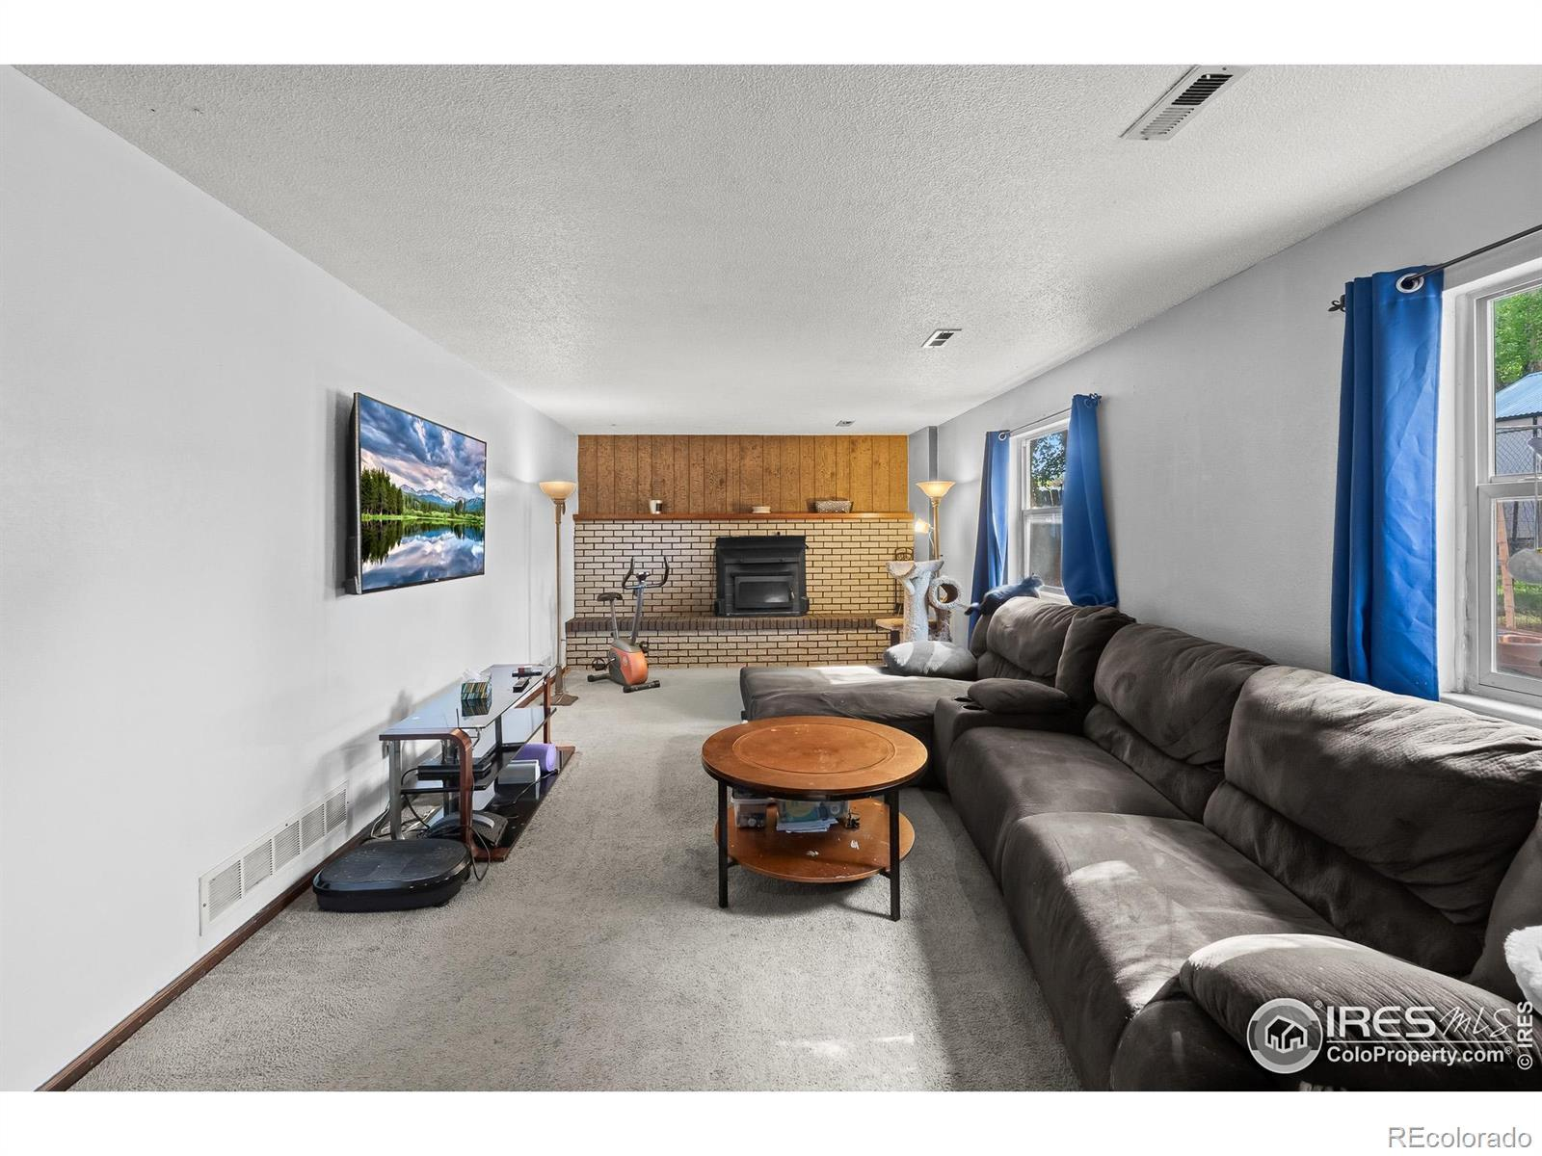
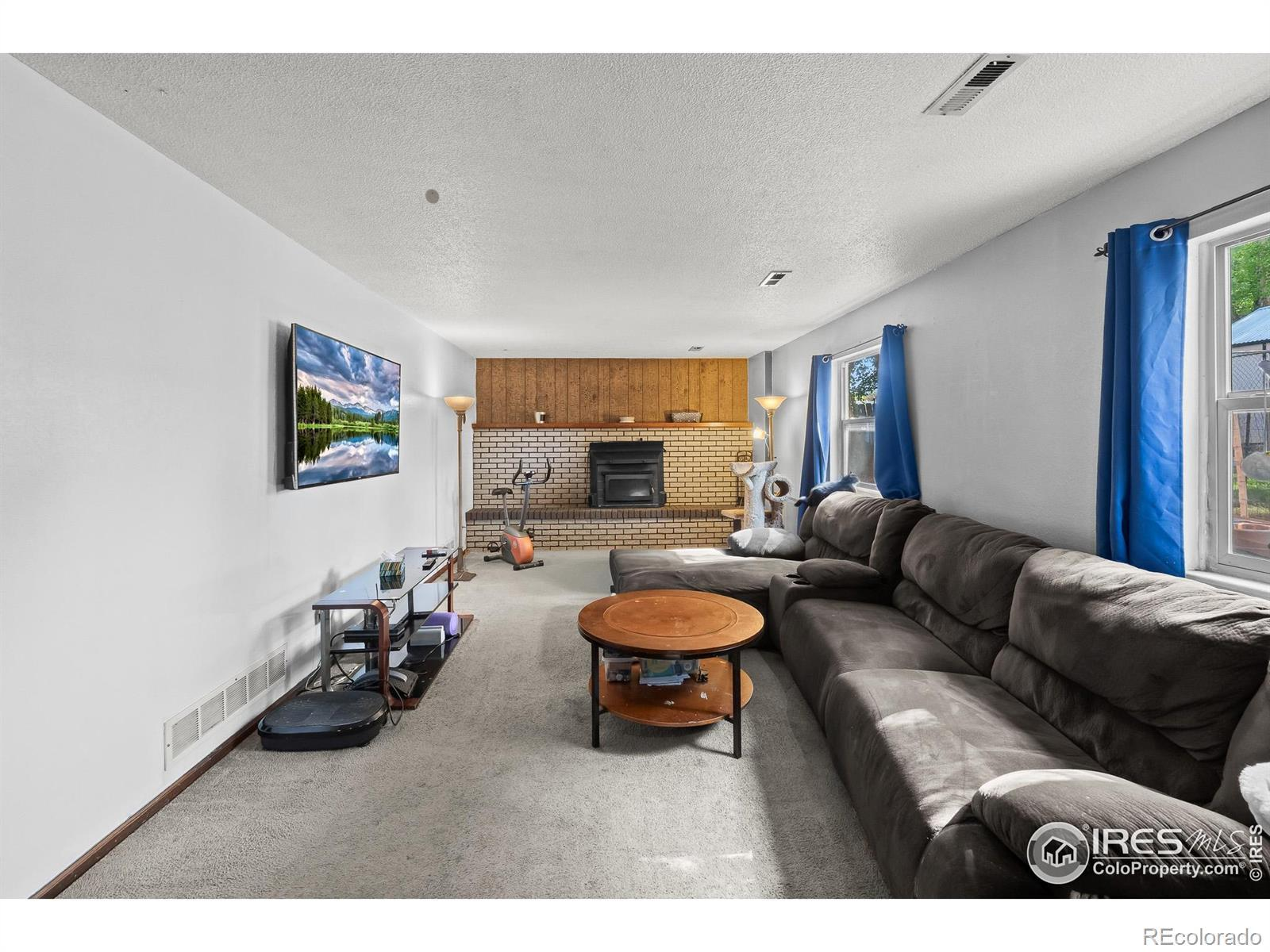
+ eyeball (432, 196)
